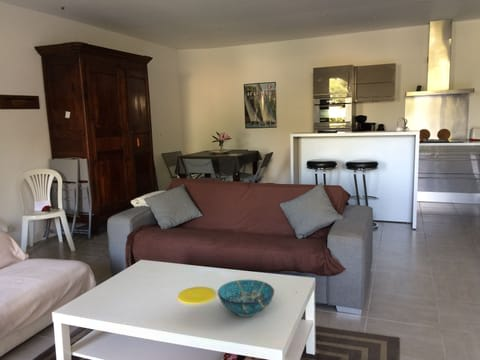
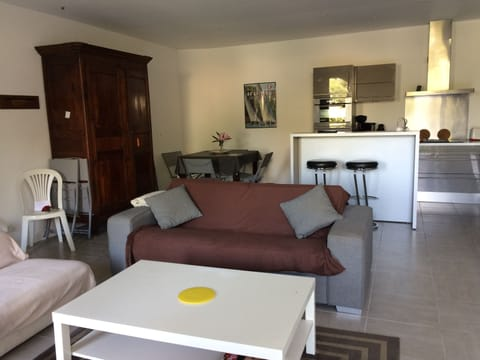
- decorative bowl (246, 301)
